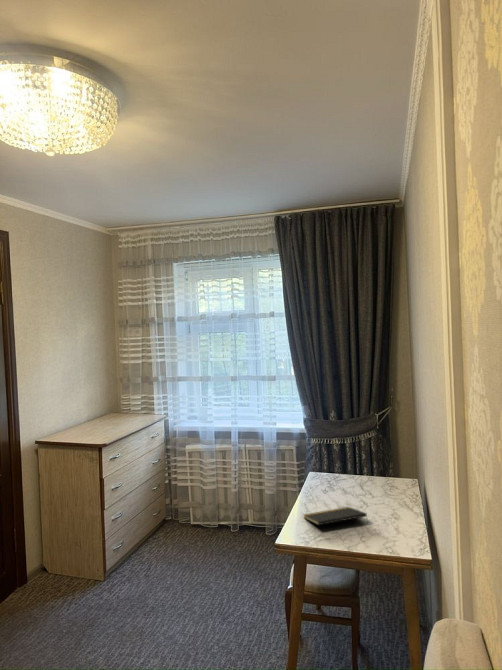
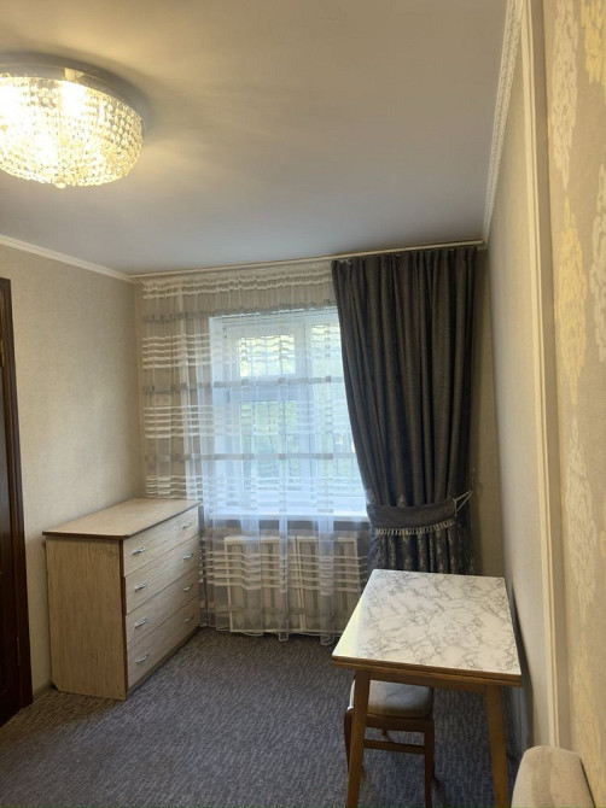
- notepad (334, 515)
